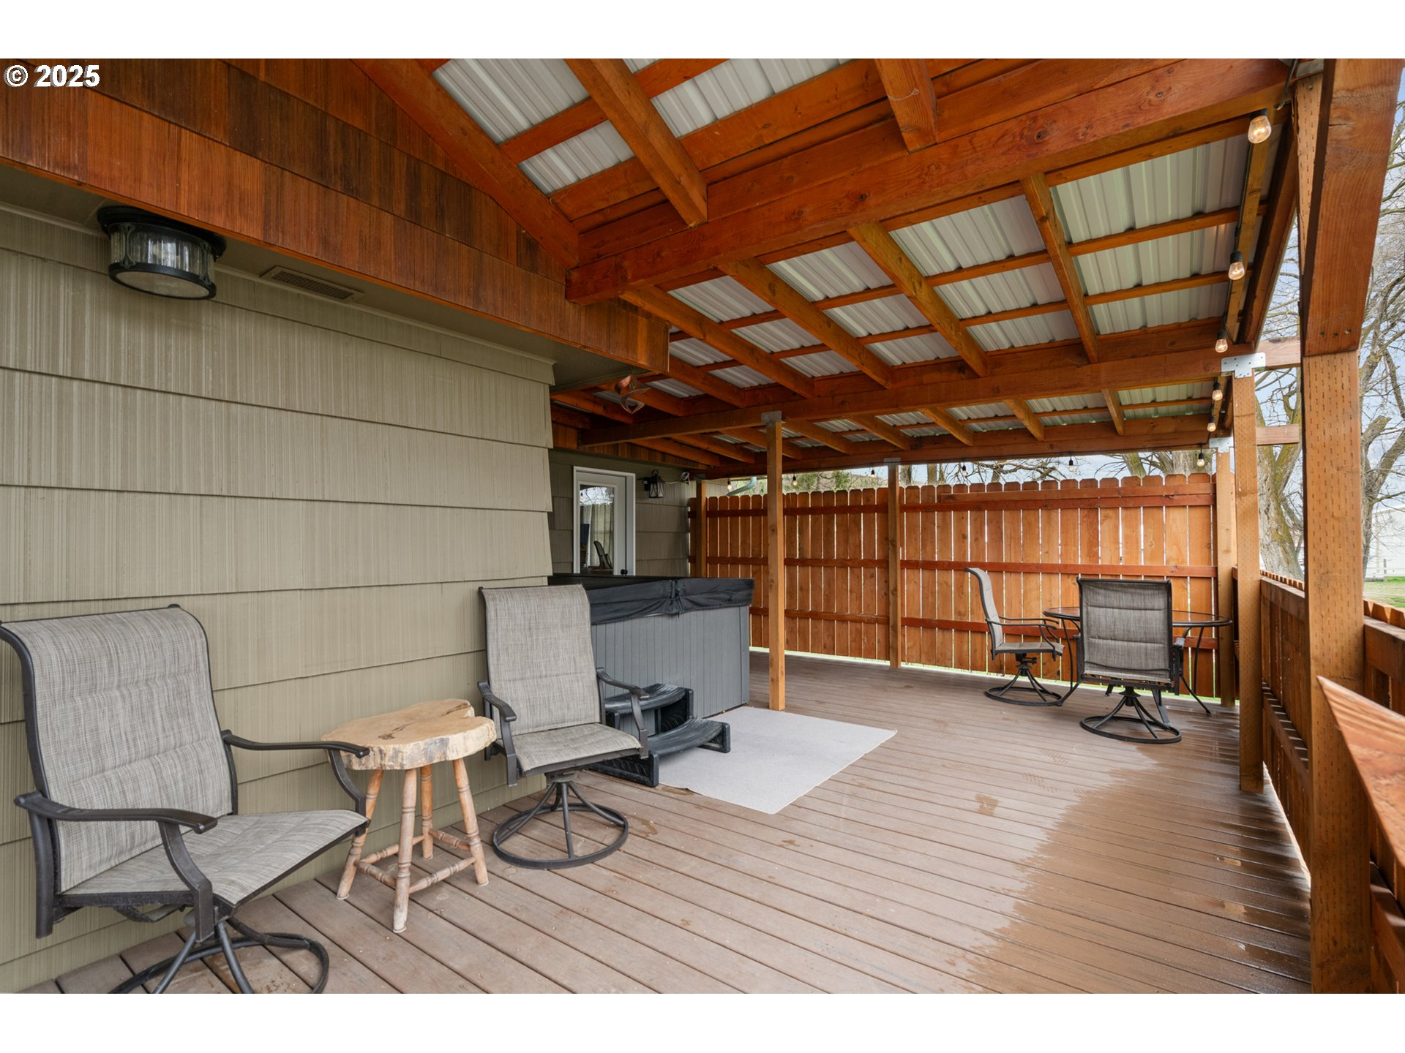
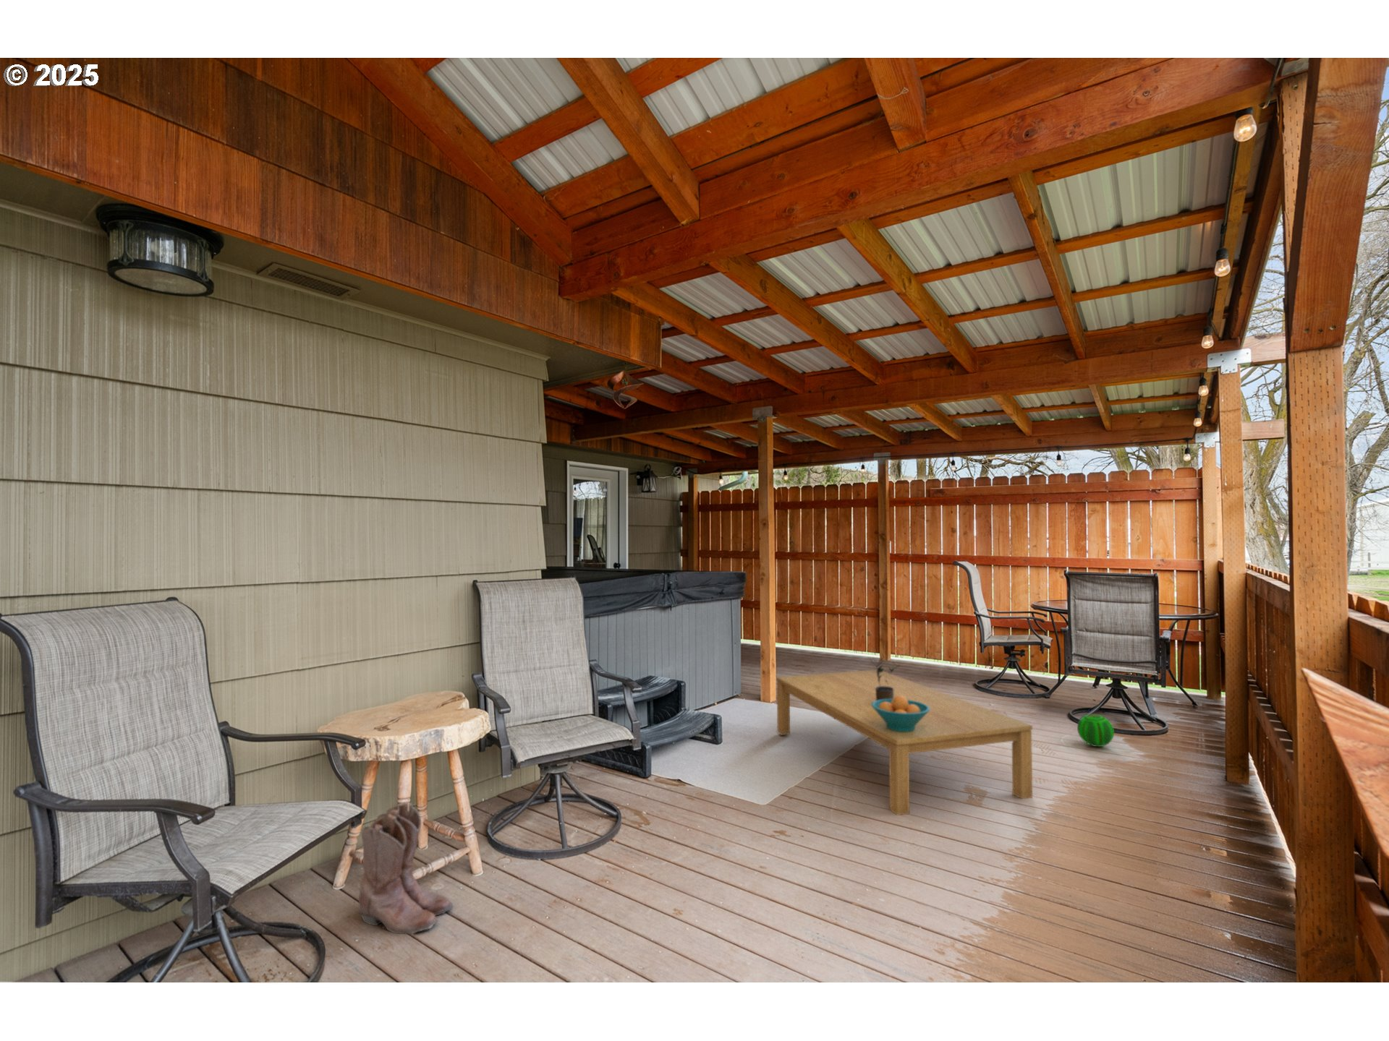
+ coffee table (886, 728)
+ boots (407, 863)
+ potted plant (886, 681)
+ fruit bowl (900, 712)
+ ball (1095, 730)
